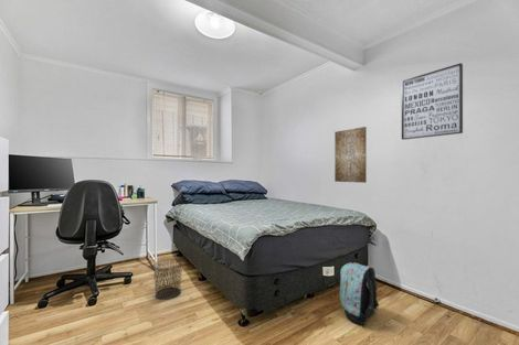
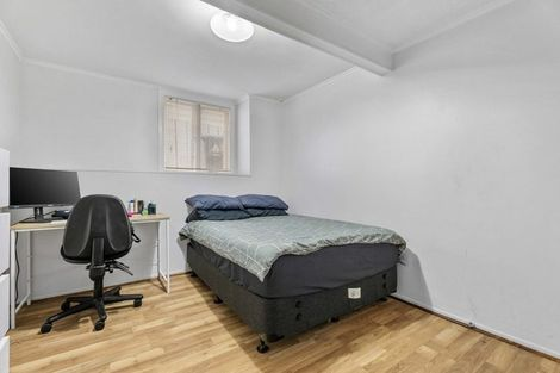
- backpack (358, 289)
- wall art (349, 155)
- wall art (430, 105)
- waste bin (169, 278)
